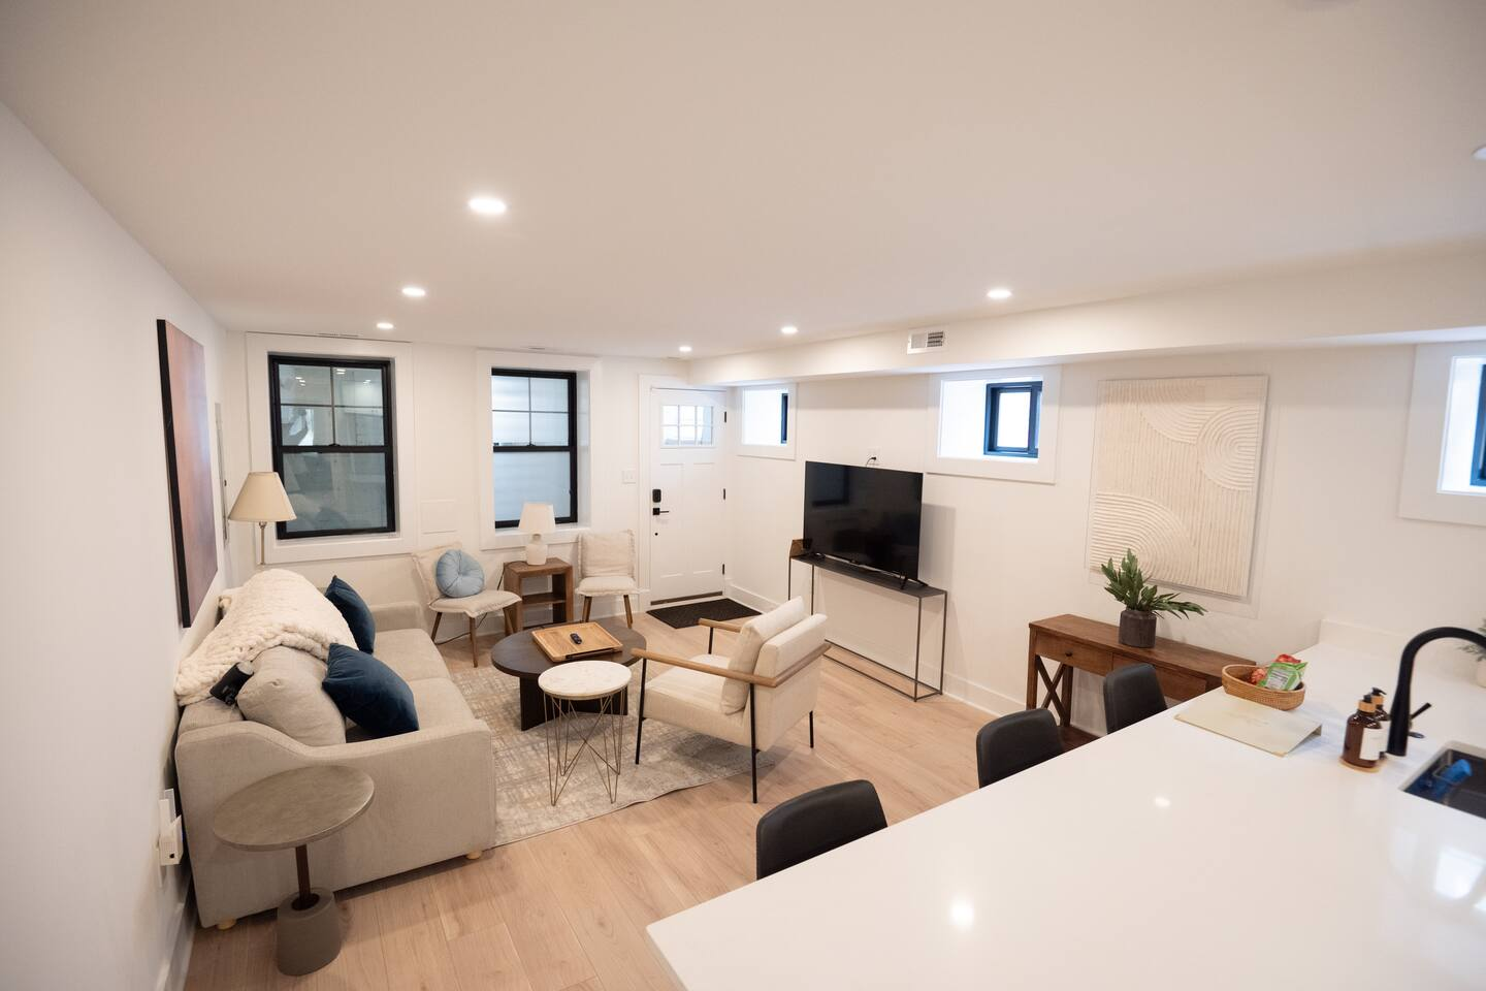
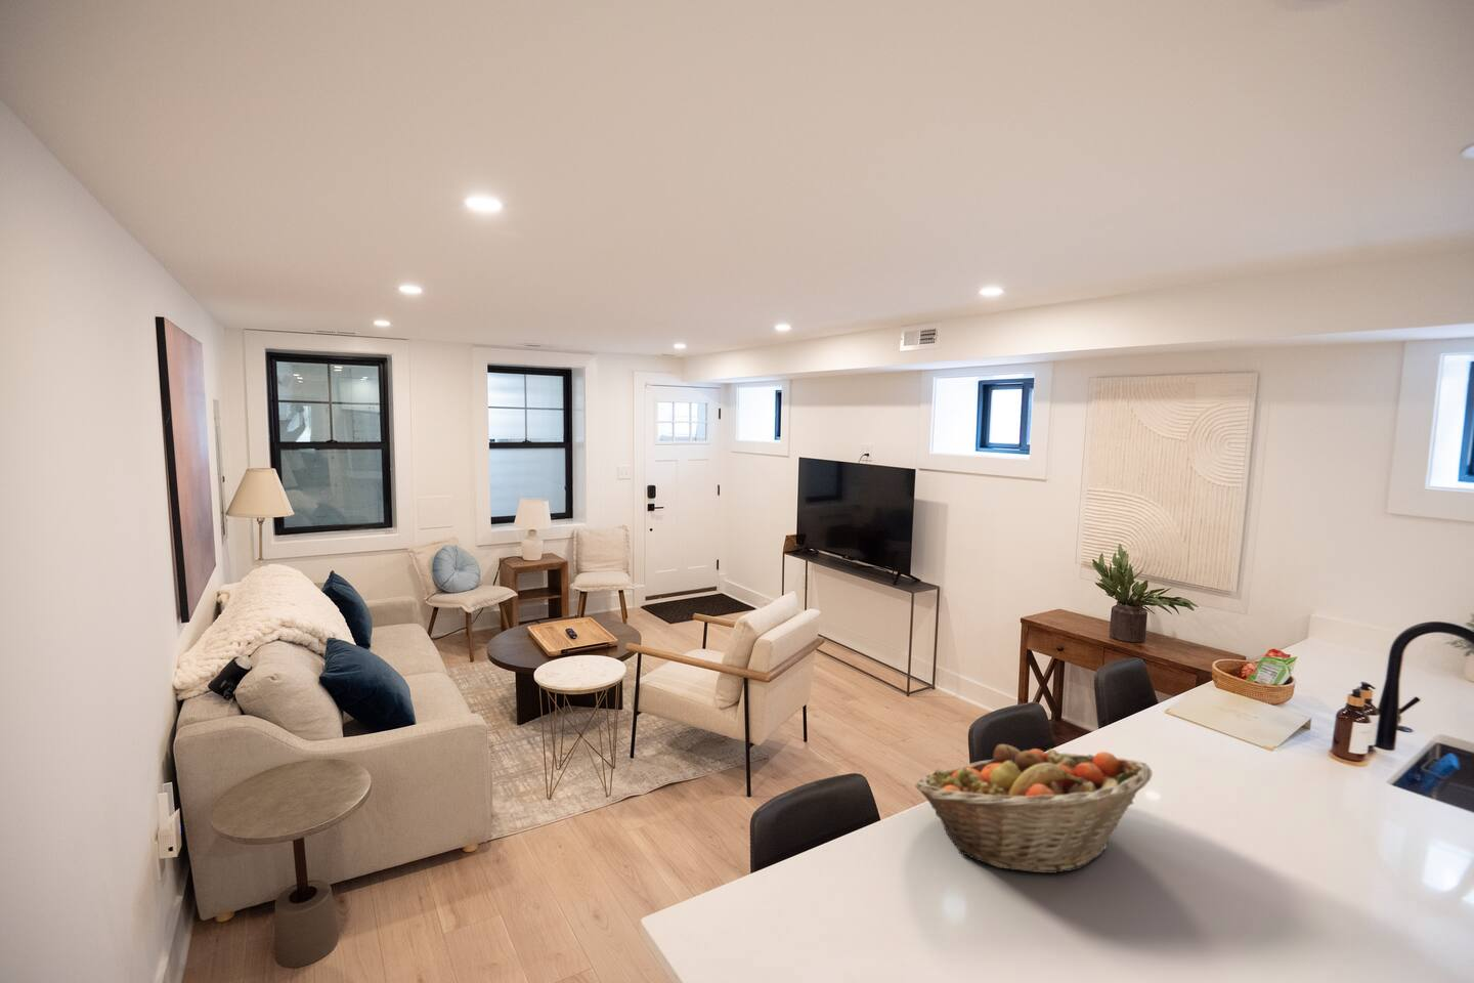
+ fruit basket (1030, 793)
